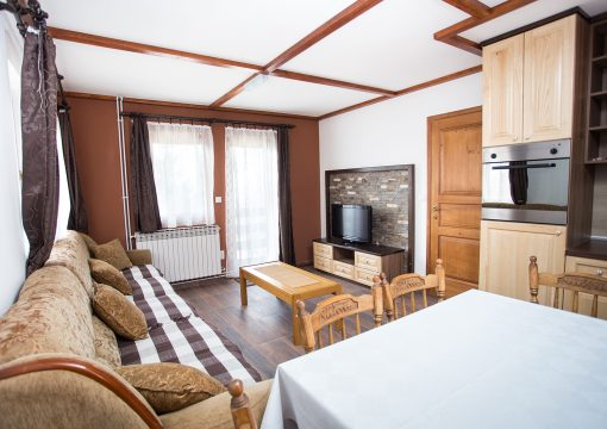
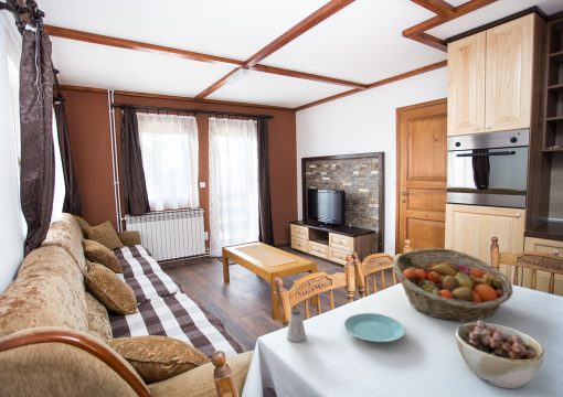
+ plate (373, 329)
+ bowl (497, 350)
+ saltshaker (296, 323)
+ fruit basket (448, 281)
